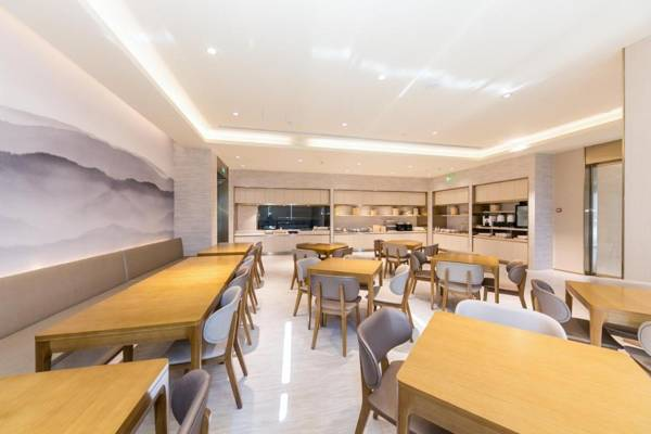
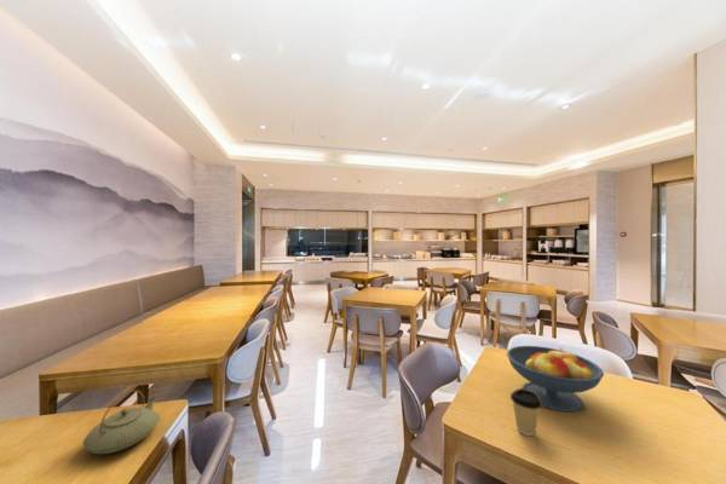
+ coffee cup (525, 411)
+ teapot (127, 413)
+ fruit bowl (551, 371)
